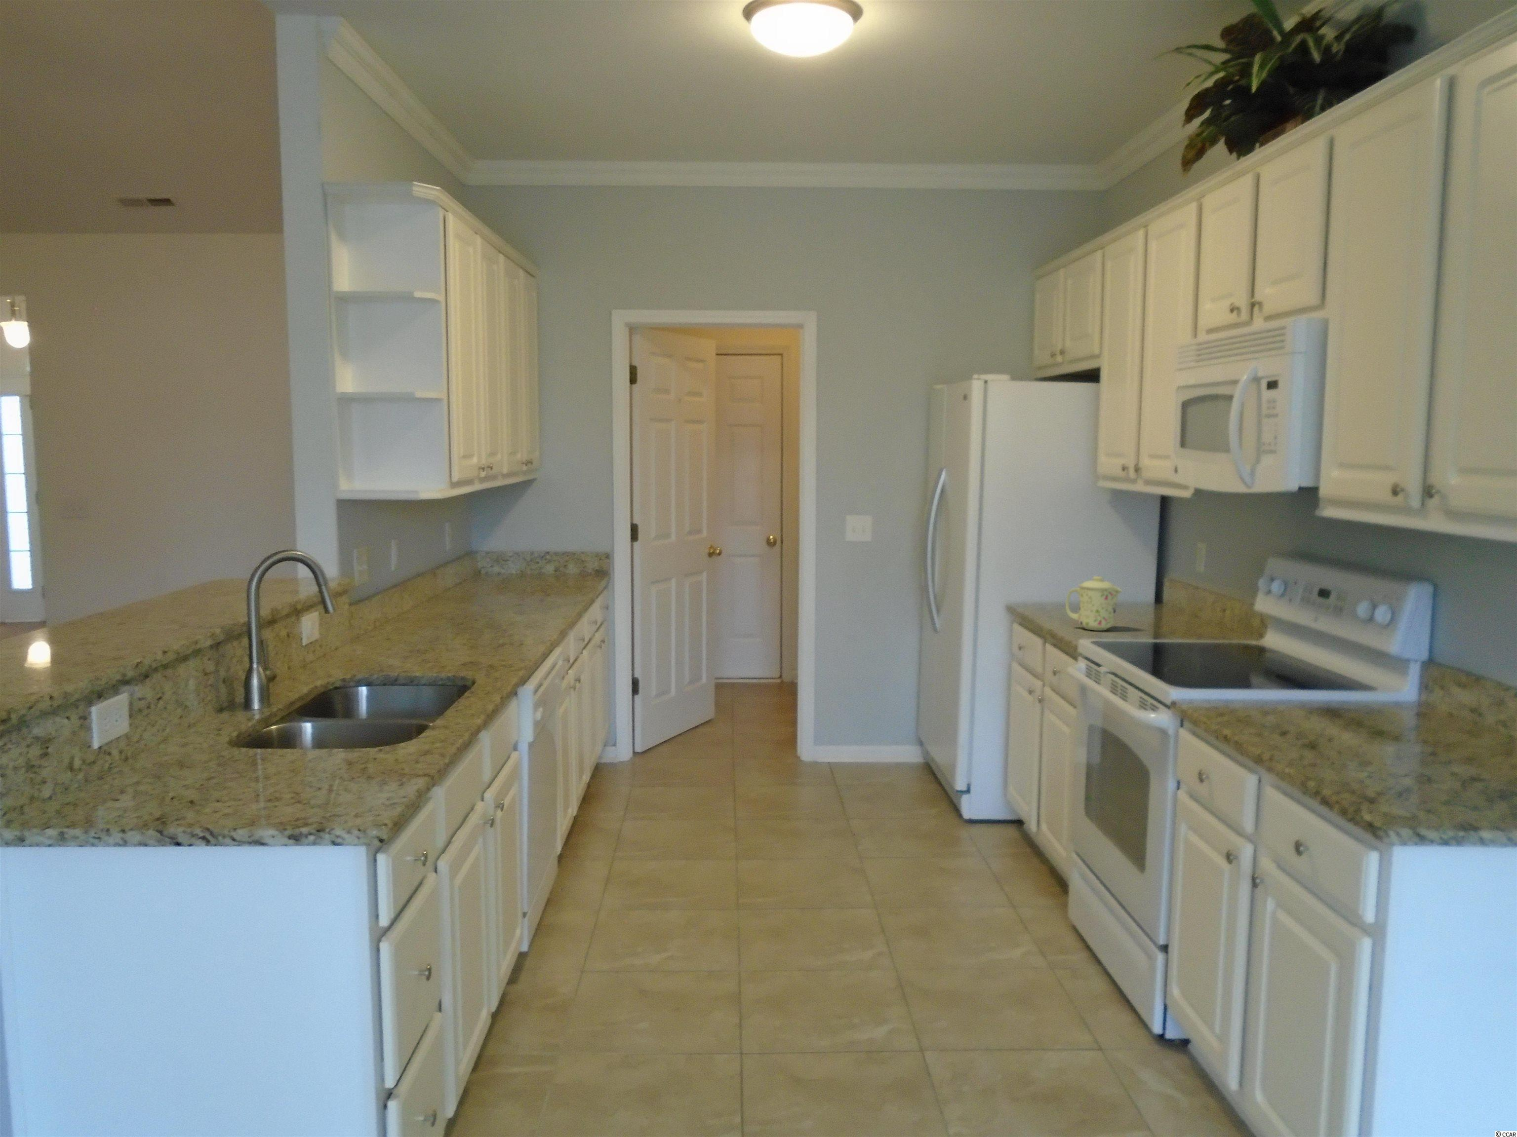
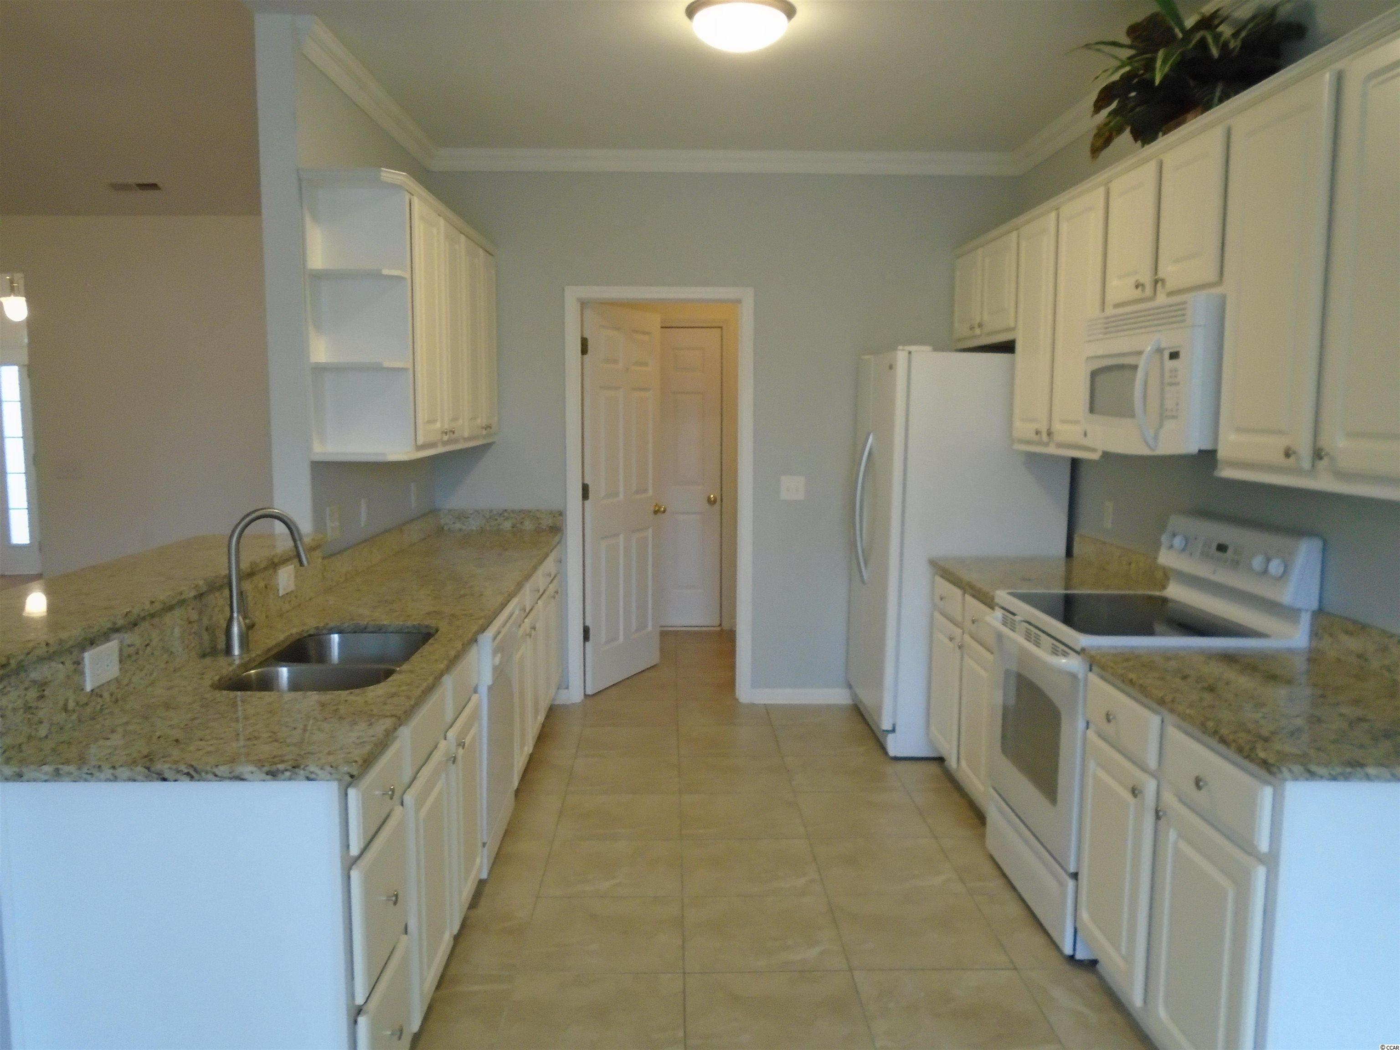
- mug (1094, 603)
